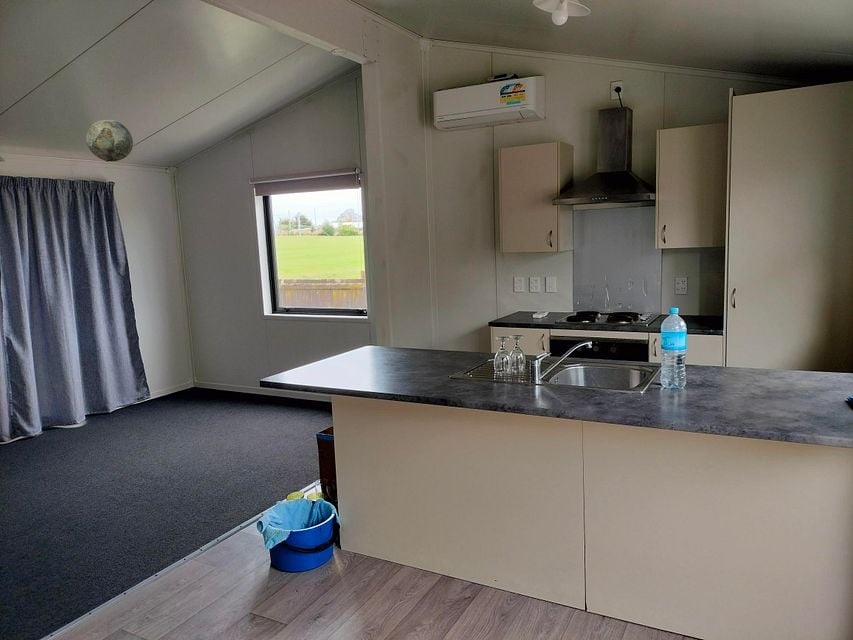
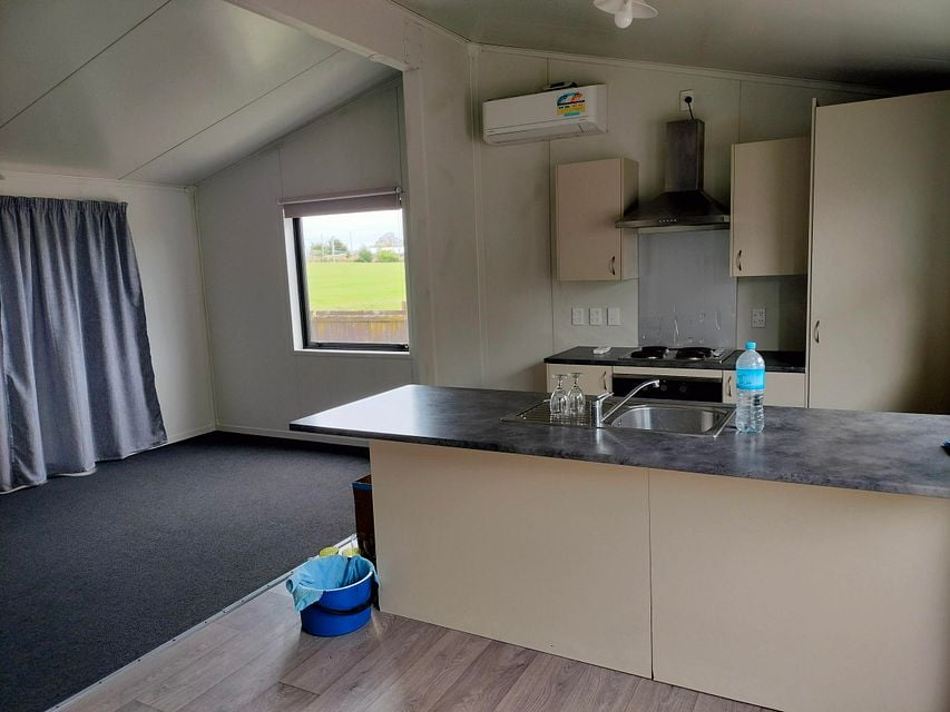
- decorative vase (109, 141)
